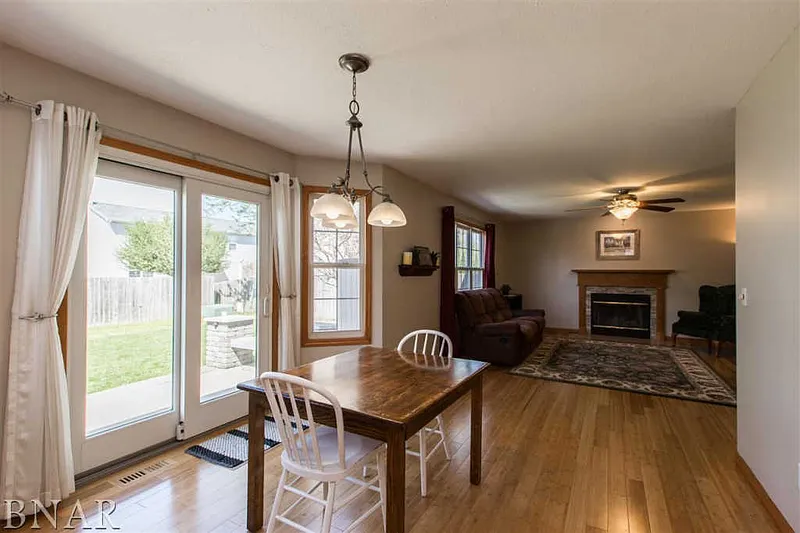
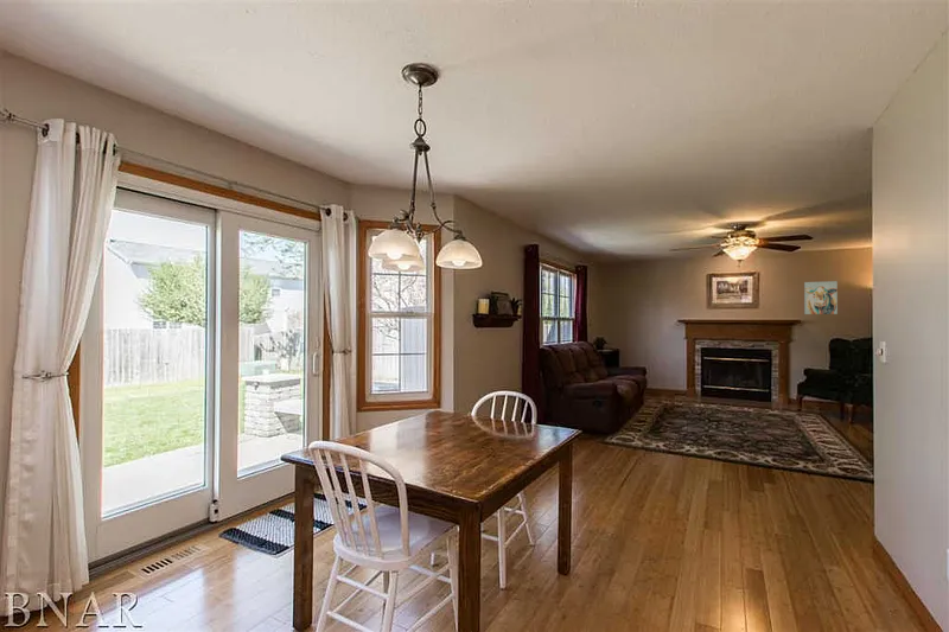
+ wall art (820, 298)
